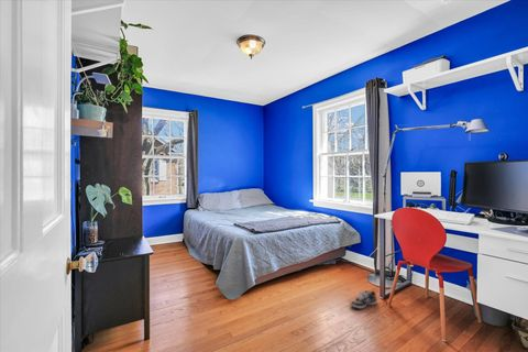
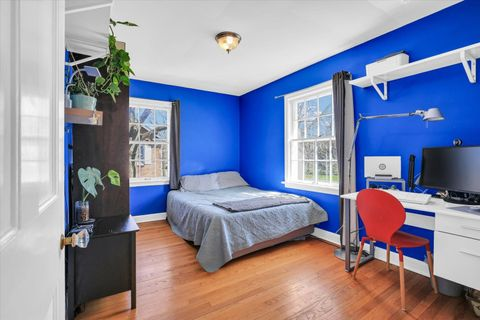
- shoe (363, 298)
